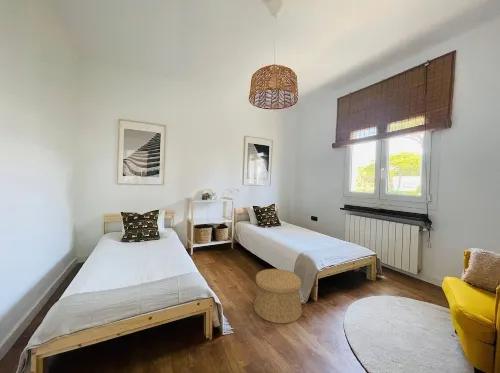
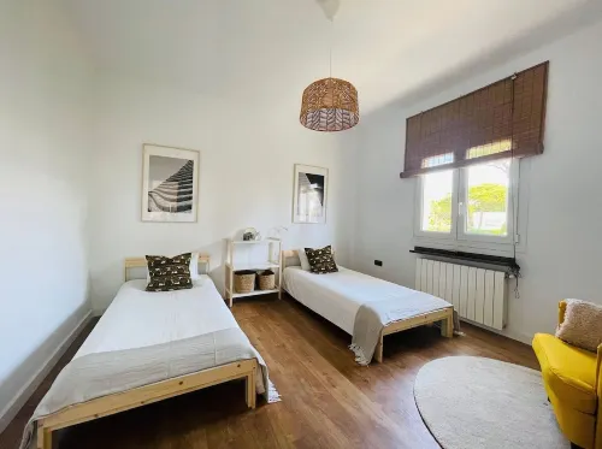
- basket (278, 292)
